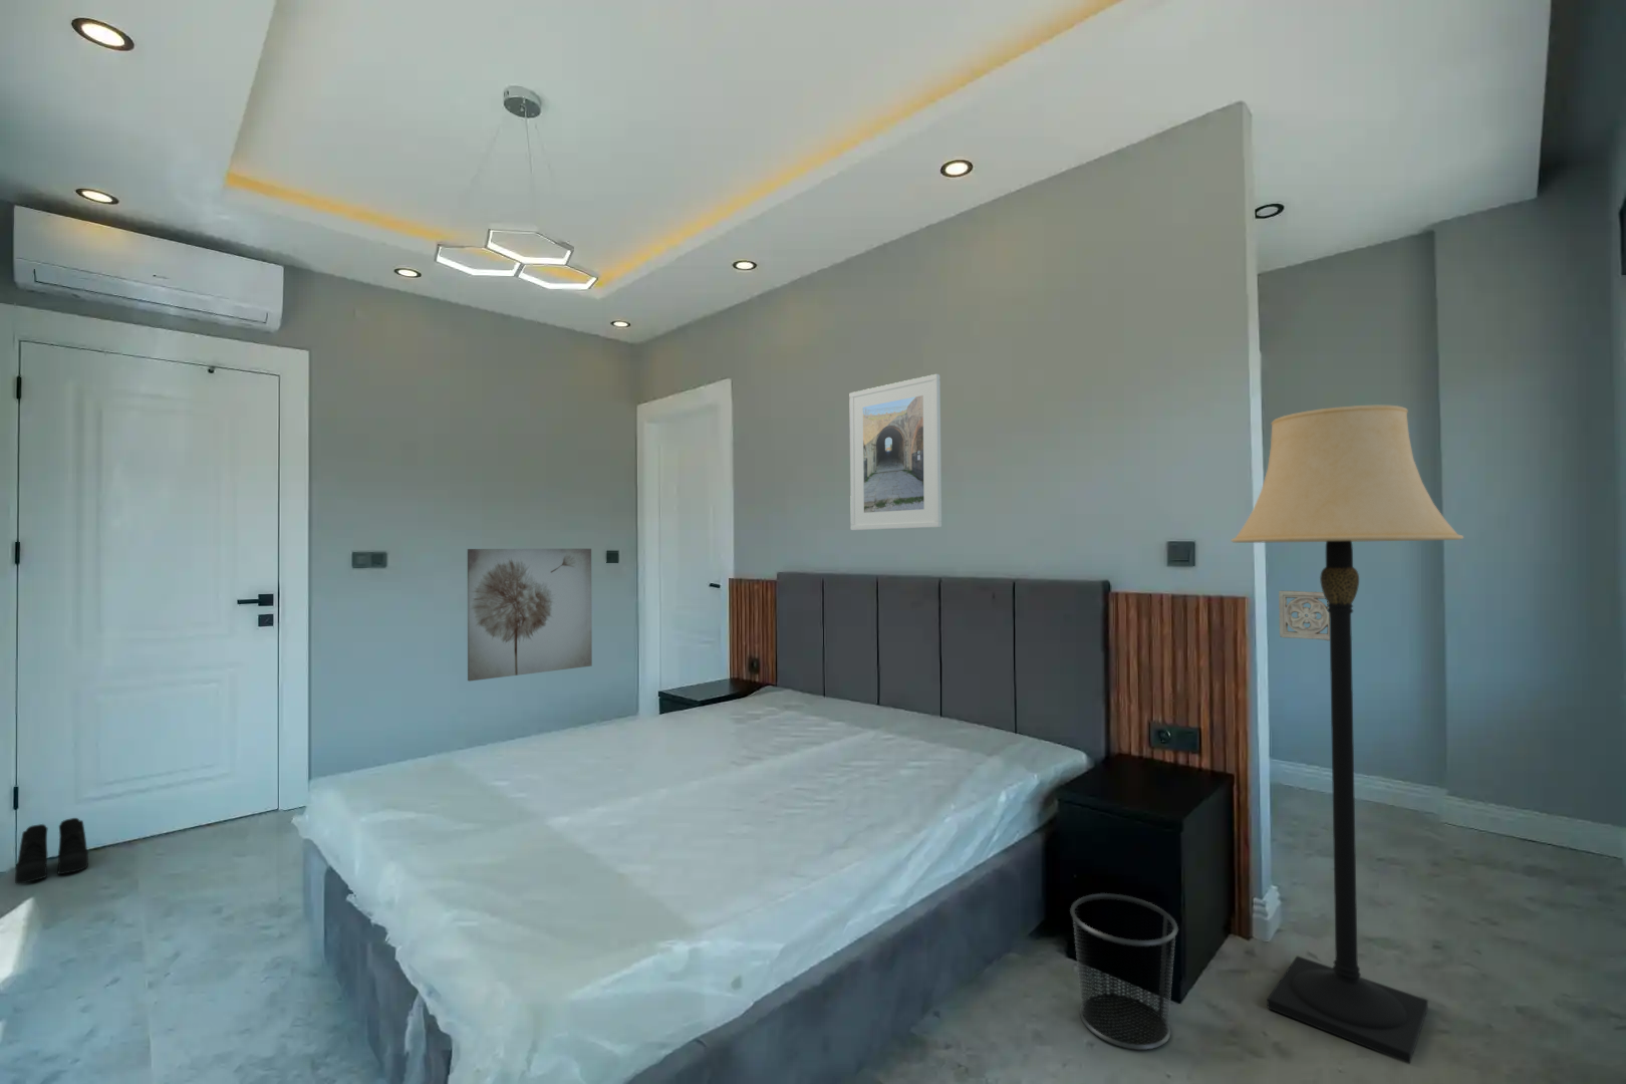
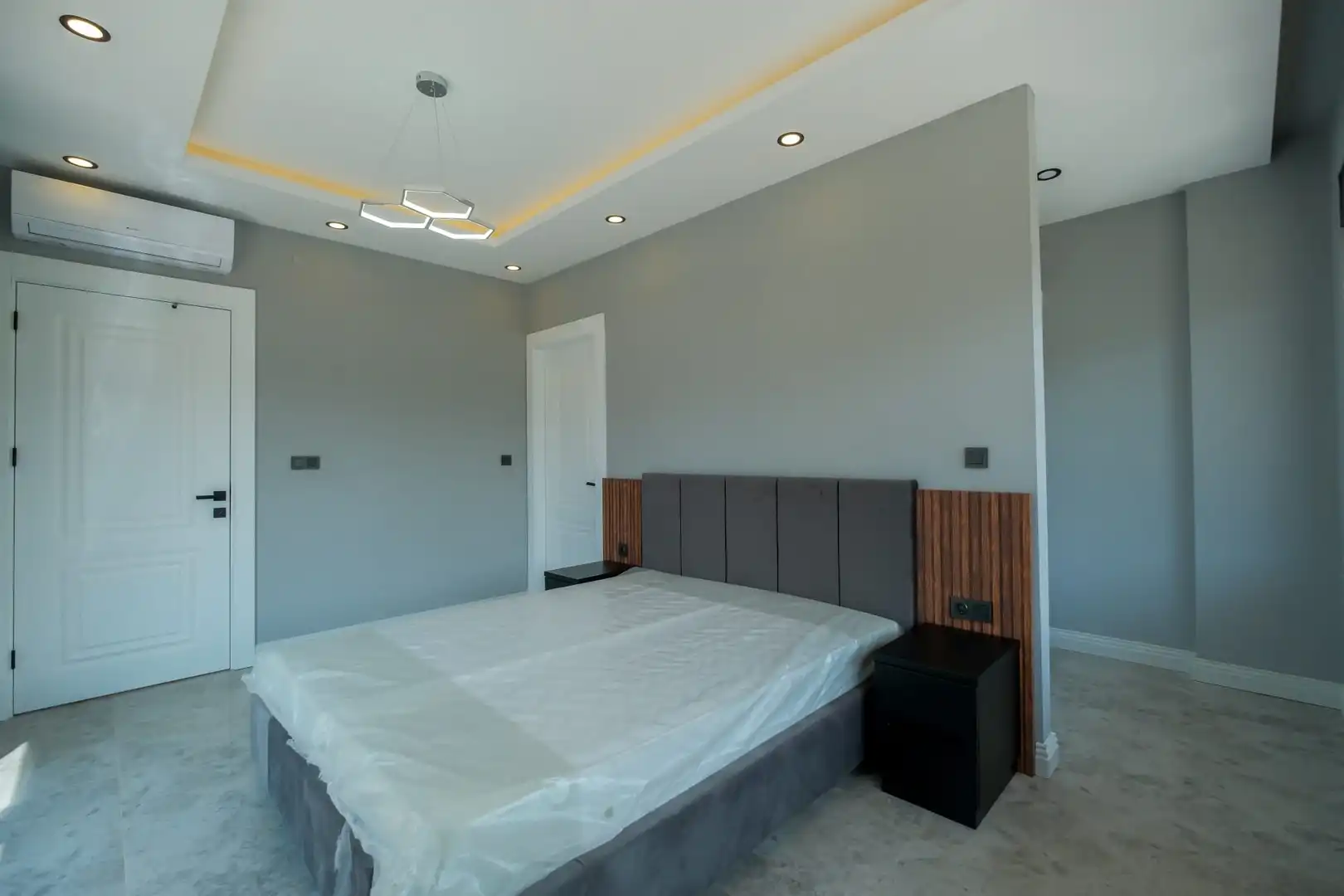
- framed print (893, 456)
- boots (46, 846)
- wall ornament (1307, 615)
- wall art (534, 610)
- lamp (1340, 710)
- waste bin (1123, 969)
